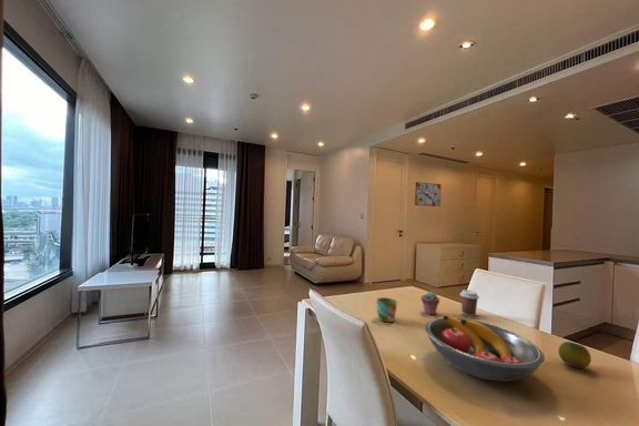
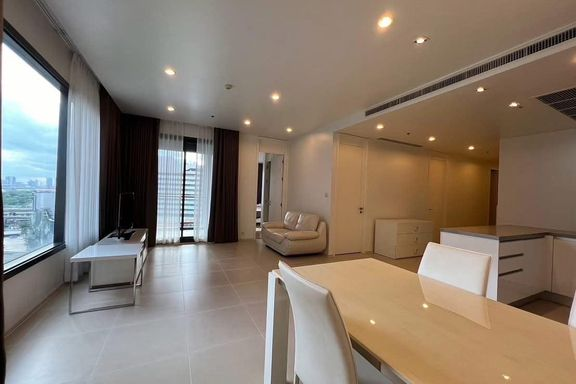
- wall art (428, 194)
- coffee cup (468, 302)
- potted succulent (429, 302)
- fruit (574, 354)
- mug (385, 308)
- fruit bowl (478, 347)
